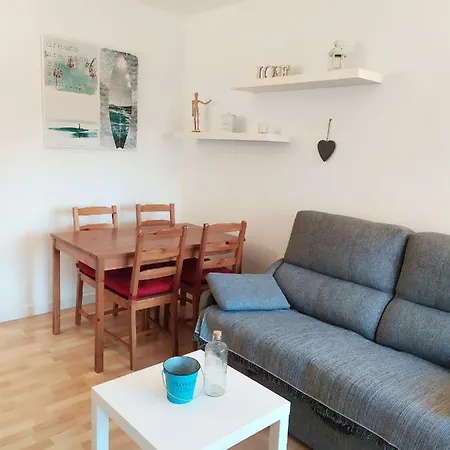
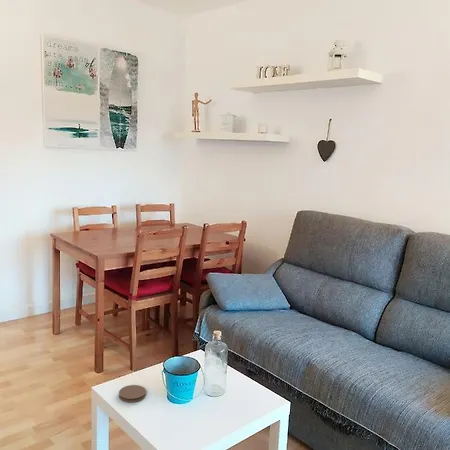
+ coaster (132, 393)
